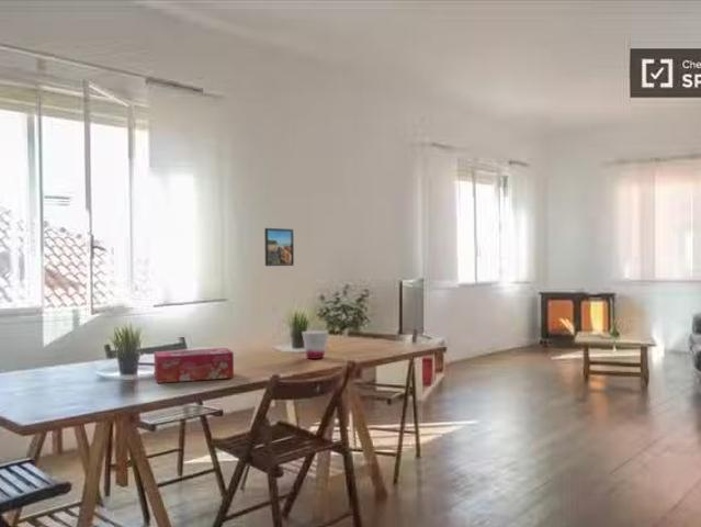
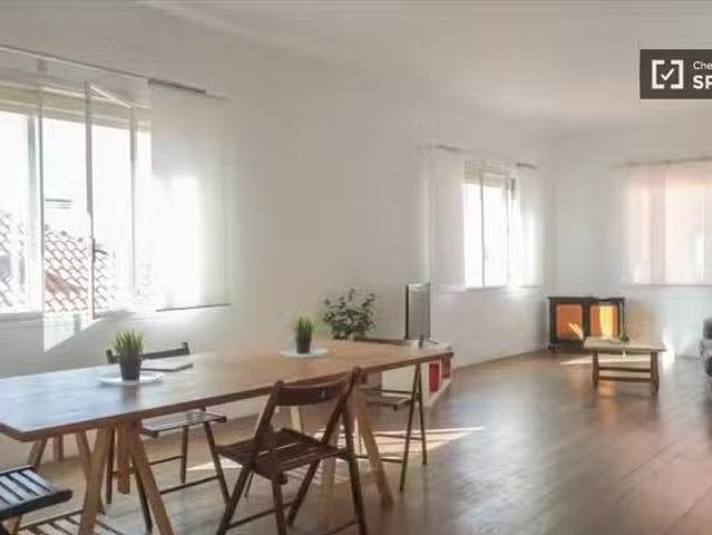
- cup (315, 345)
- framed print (279, 247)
- tissue box (193, 365)
